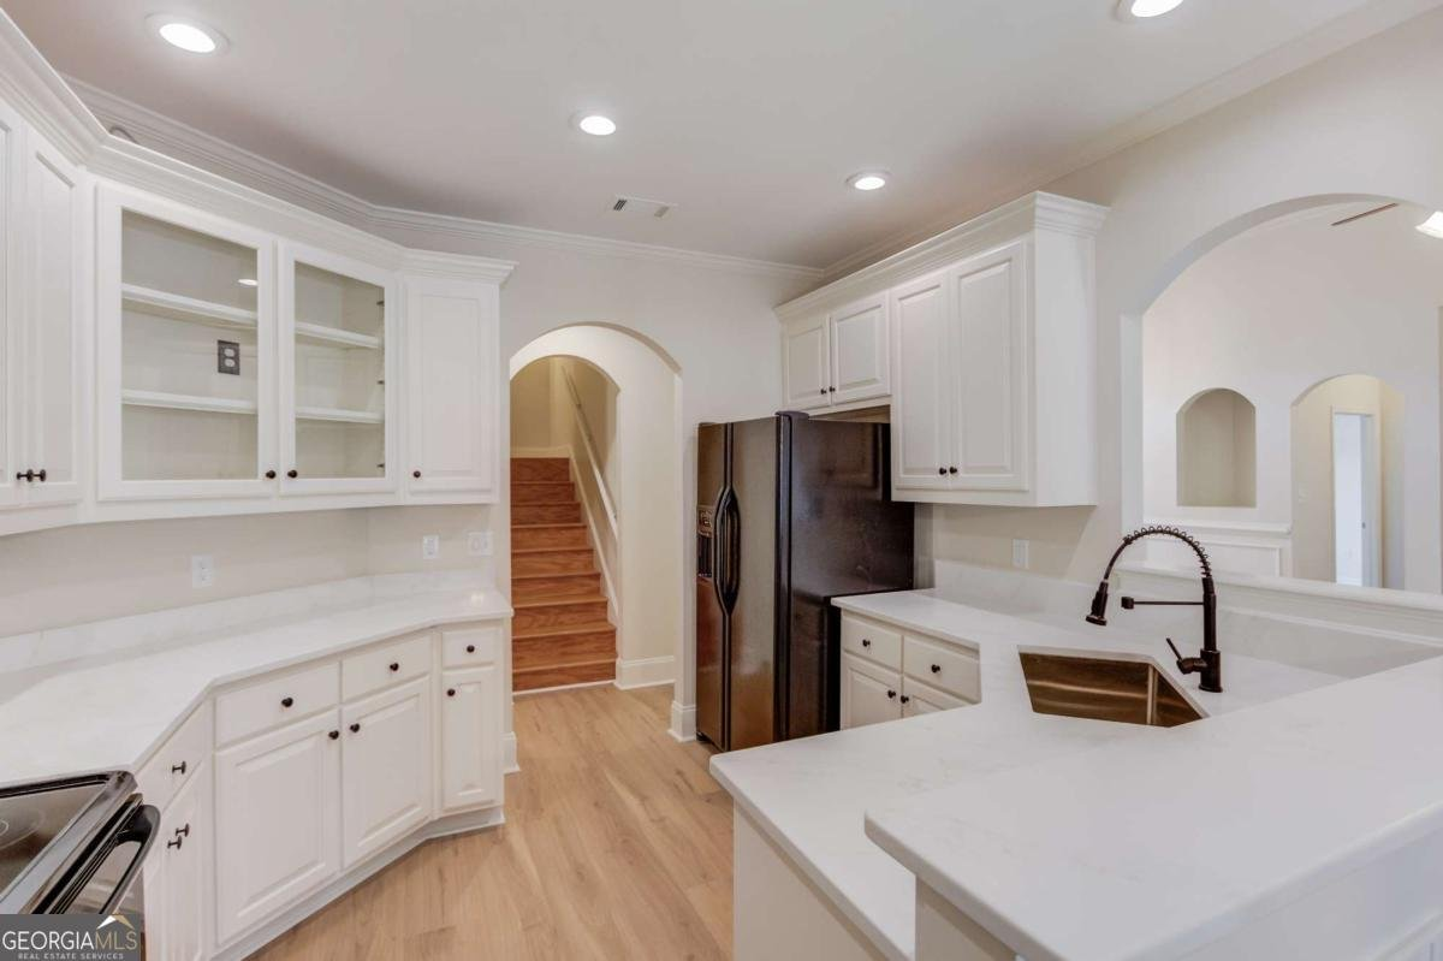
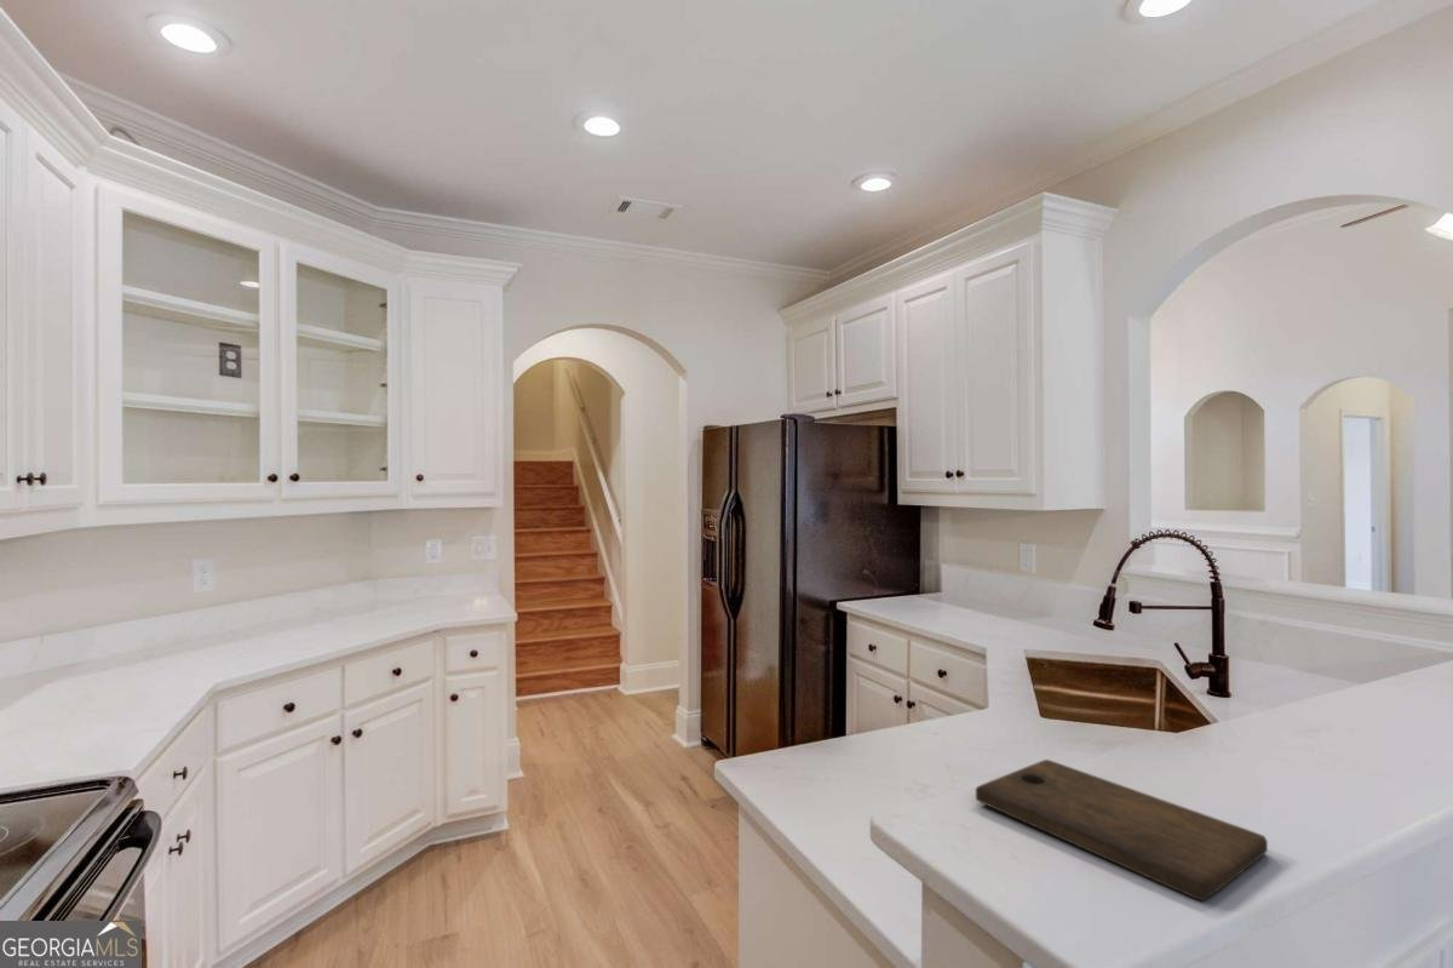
+ cutting board (1109, 817)
